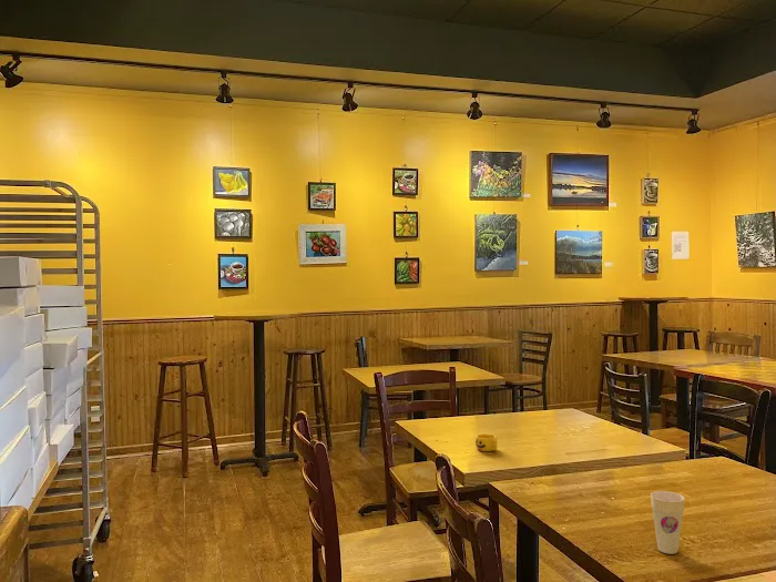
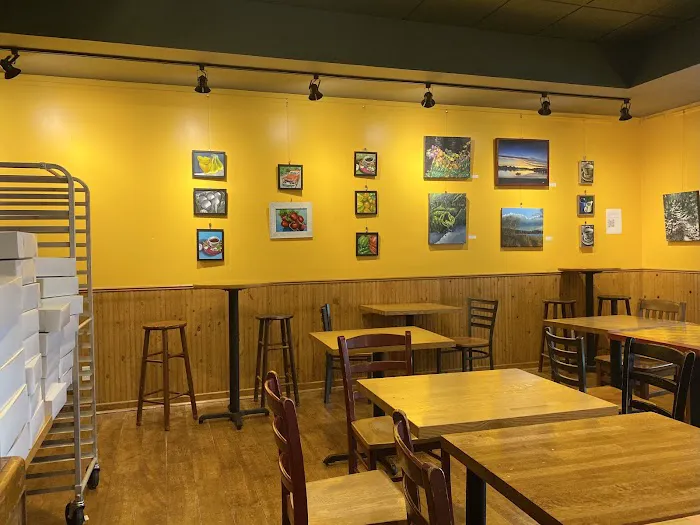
- cup (667, 523)
- cup (488, 443)
